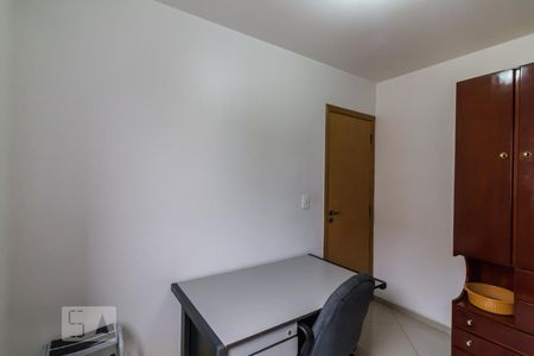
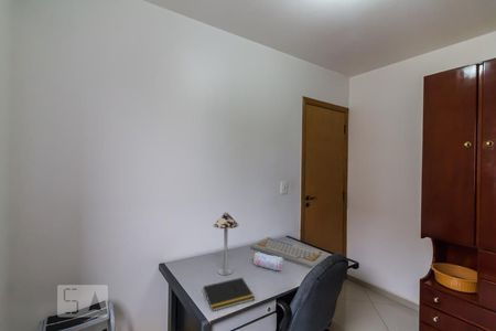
+ table lamp (225, 241)
+ notepad (228, 292)
+ pencil case (268, 260)
+ keyboard (287, 249)
